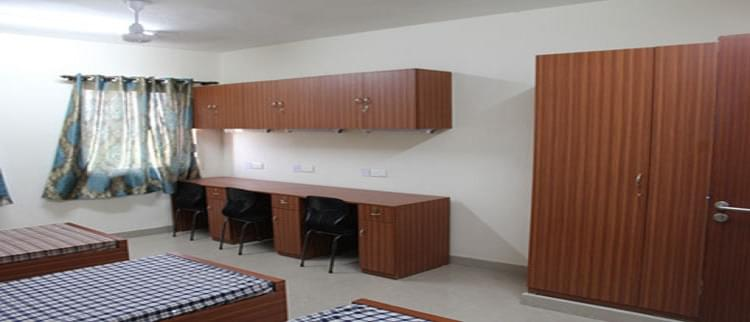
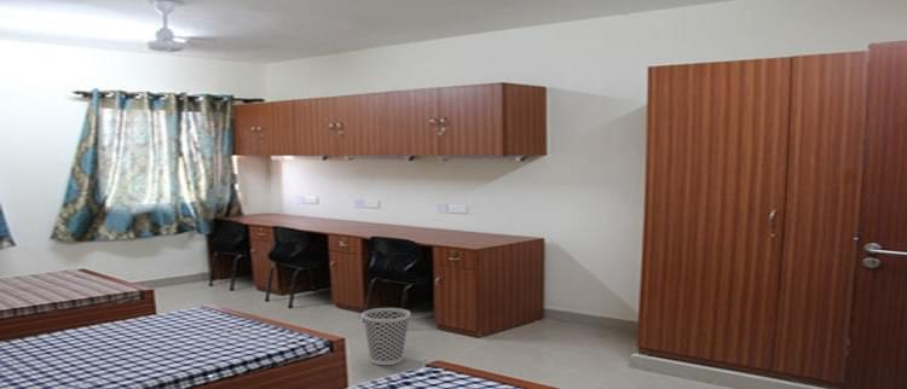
+ wastebasket (386, 336)
